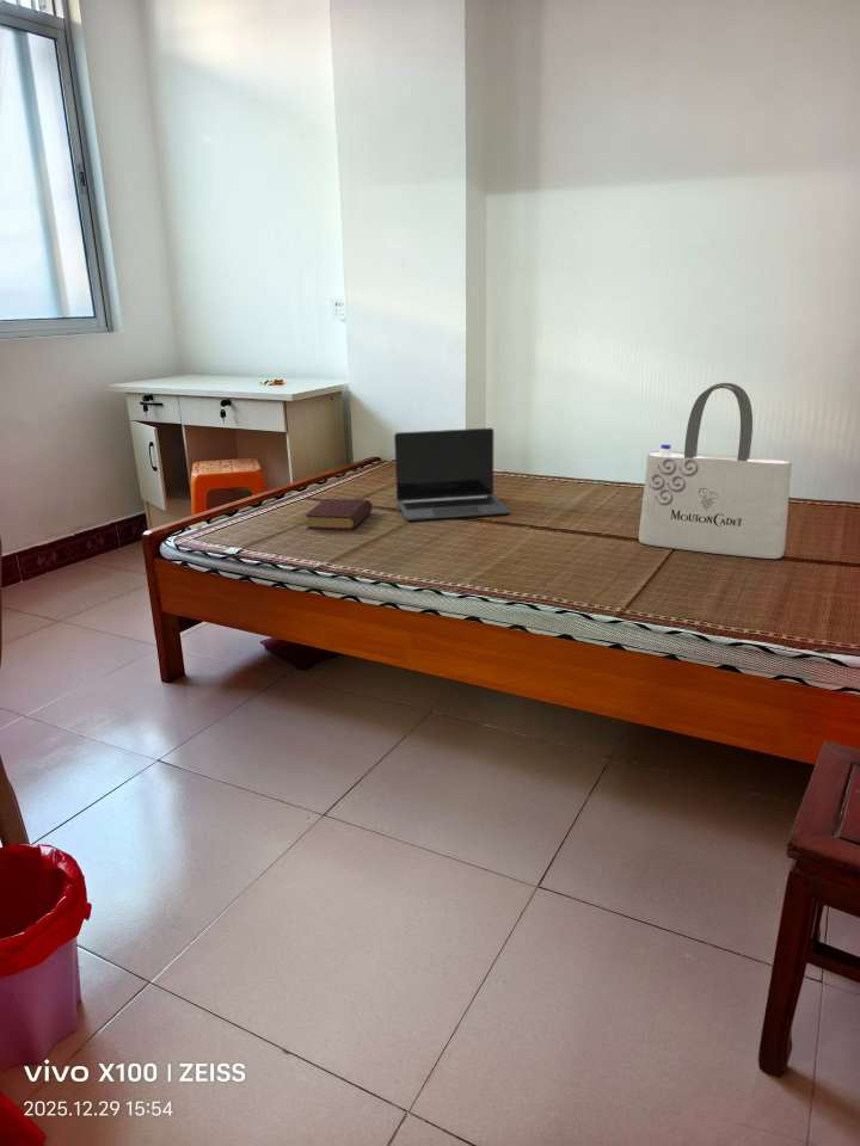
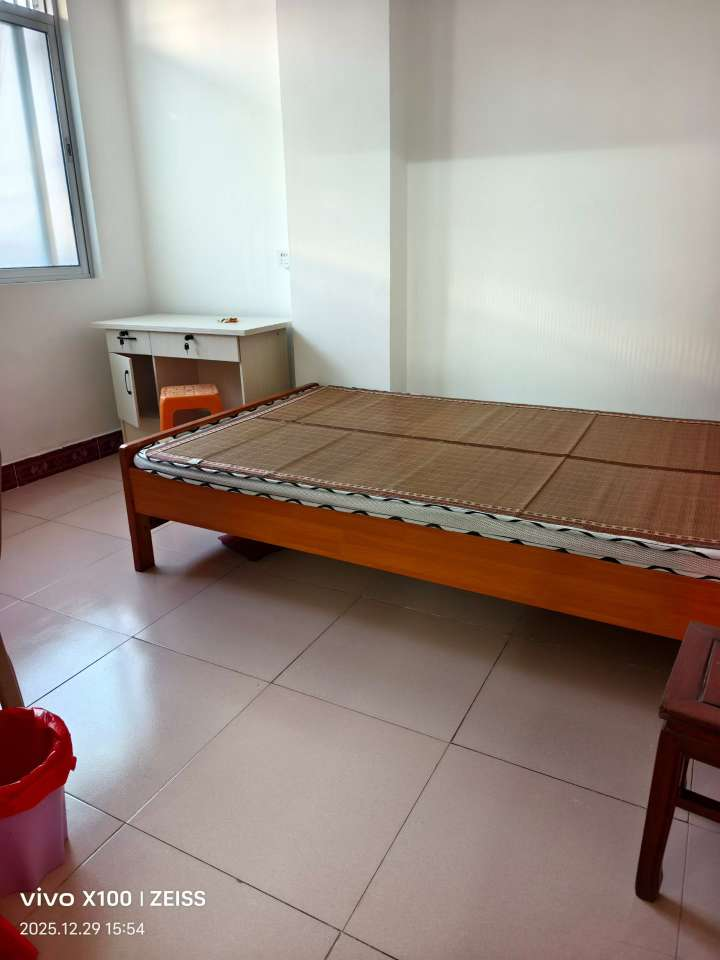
- laptop (452, 473)
- book (339, 513)
- tote bag (715, 469)
